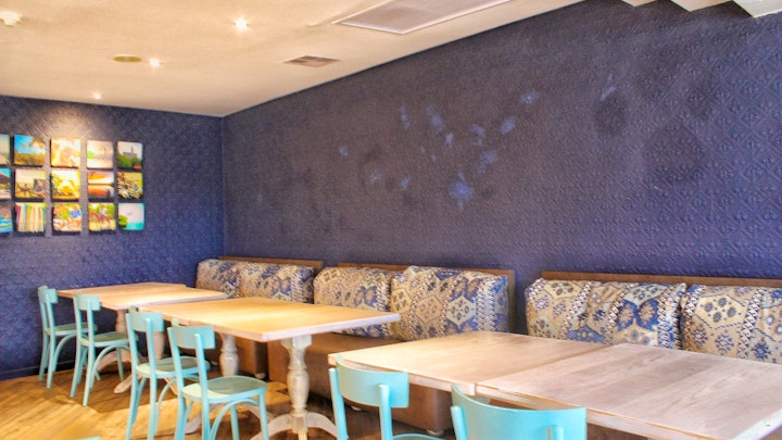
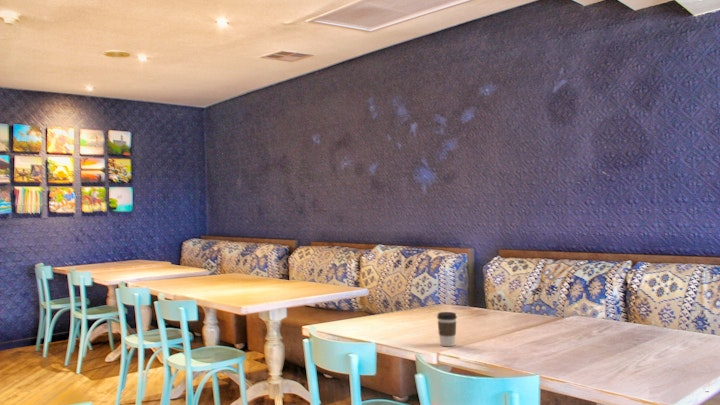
+ coffee cup (447, 329)
